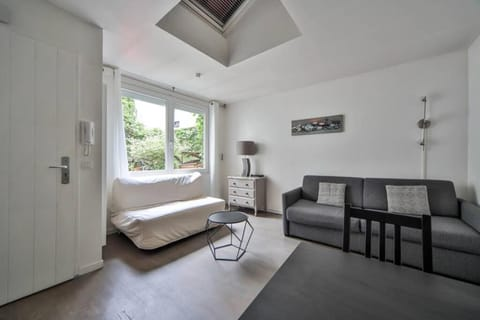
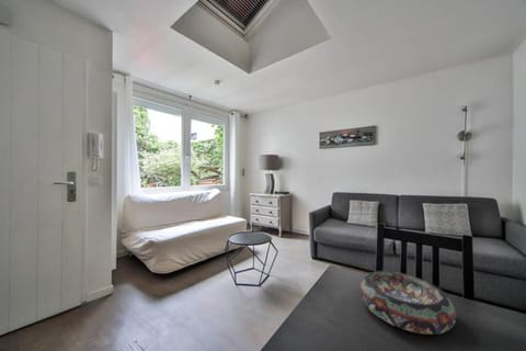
+ decorative bowl (402, 297)
